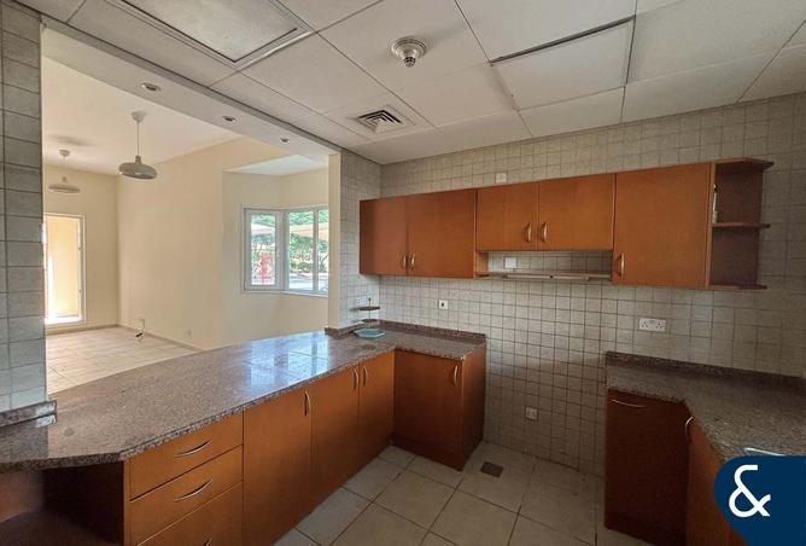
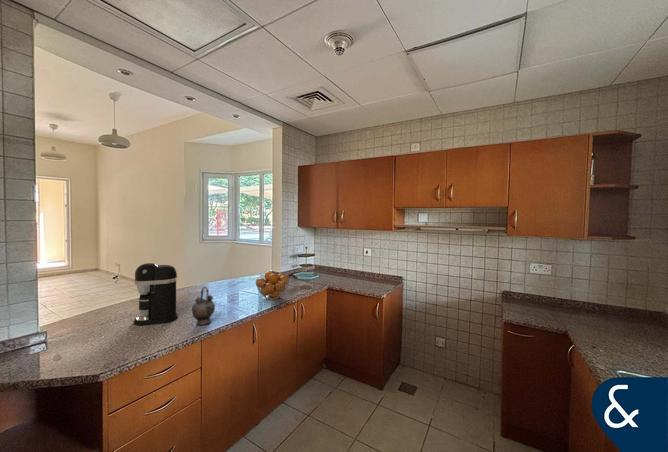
+ teapot (204, 305)
+ fruit basket (272, 284)
+ coffee maker (156, 291)
